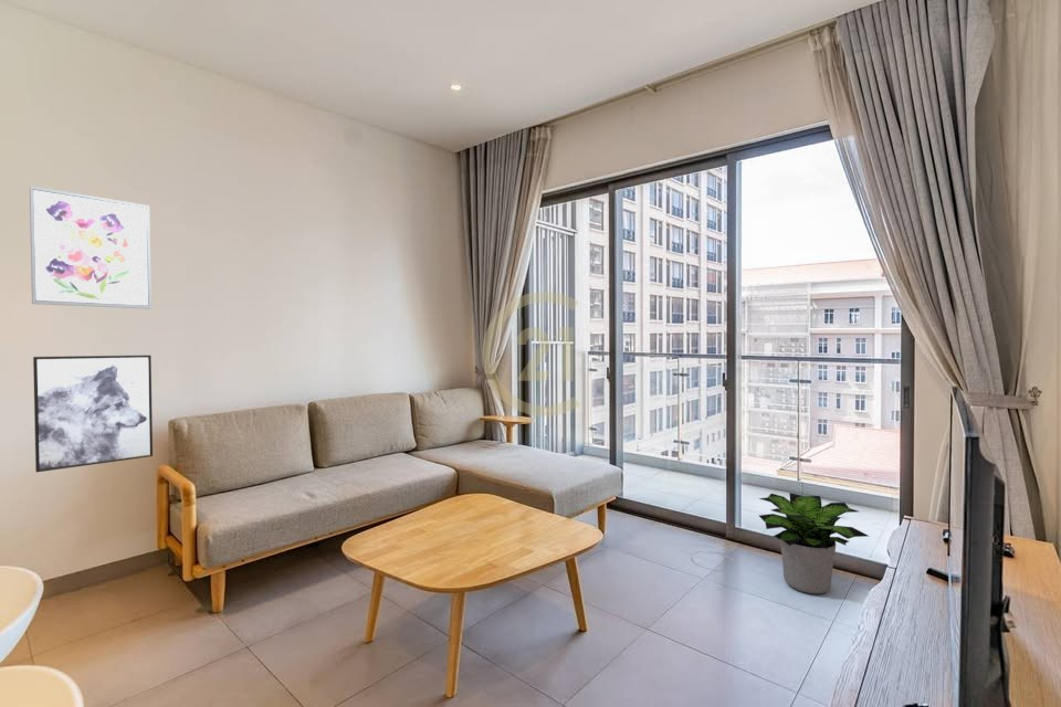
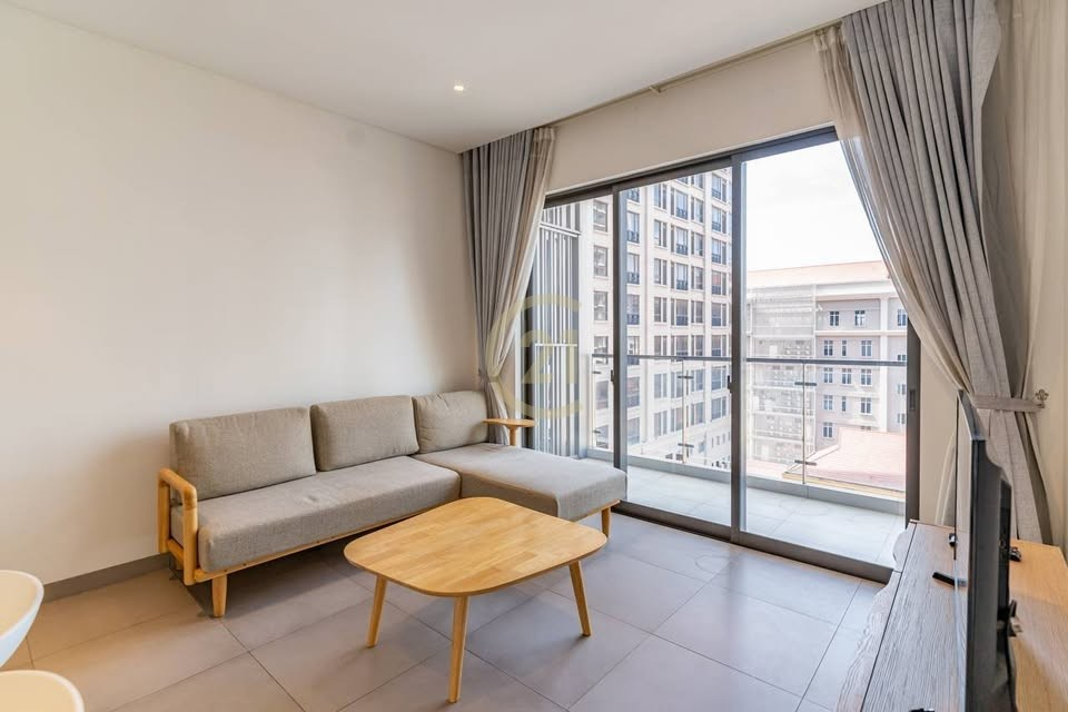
- wall art (96, 409)
- wall art (94, 251)
- potted plant (813, 546)
